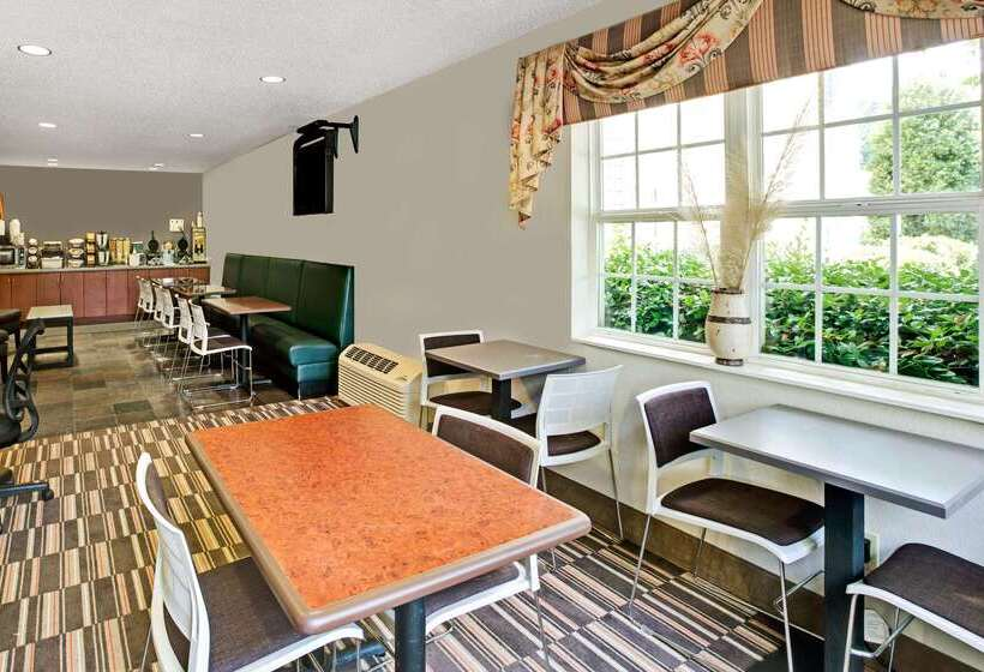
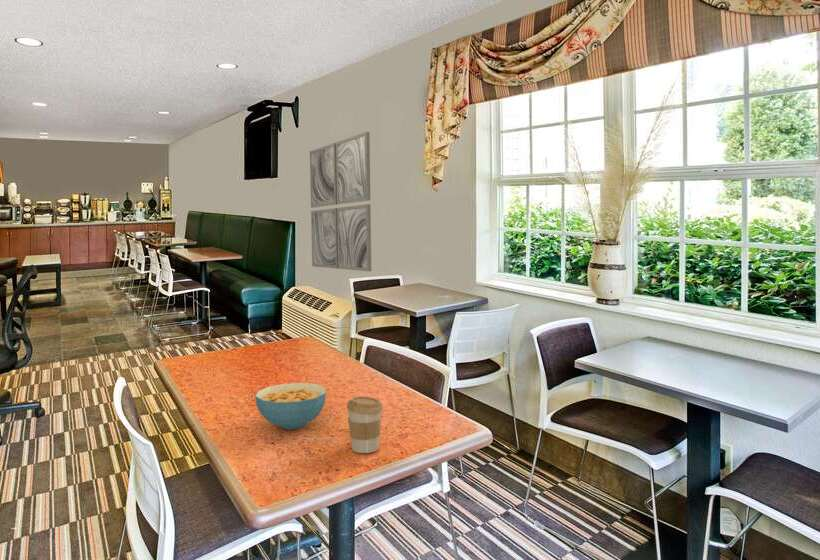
+ coffee cup (365, 423)
+ wall art (337, 204)
+ cereal bowl (292, 408)
